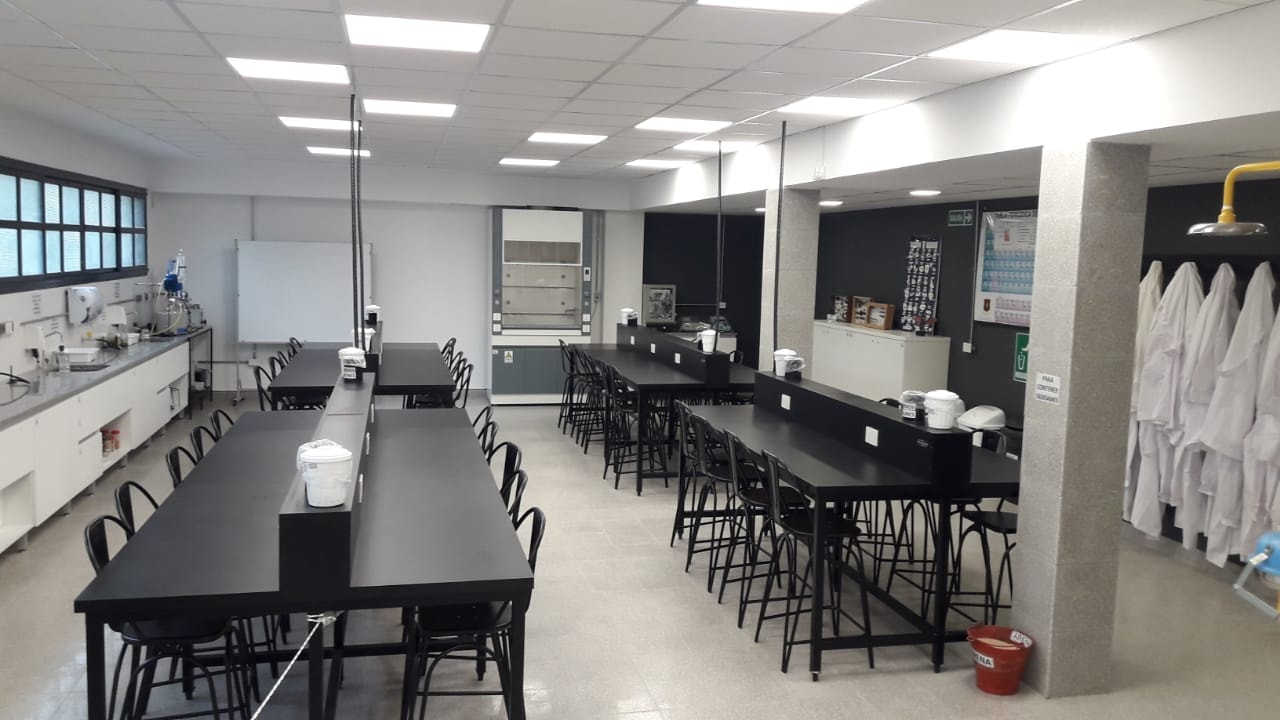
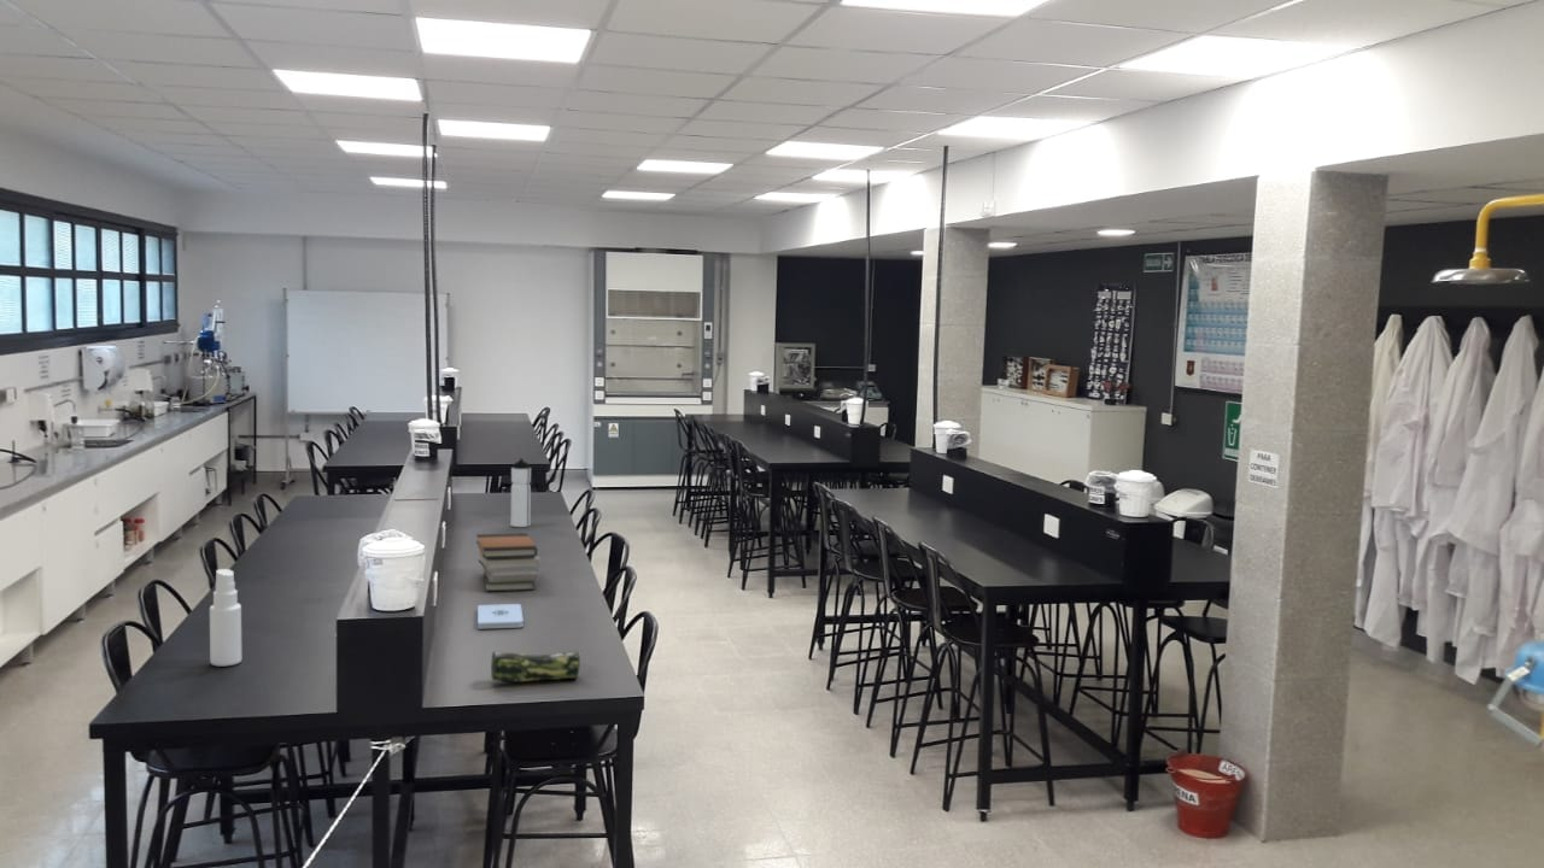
+ pencil case (537, 664)
+ water bottle (520, 492)
+ book stack (507, 561)
+ spray bottle (224, 616)
+ notepad (499, 615)
